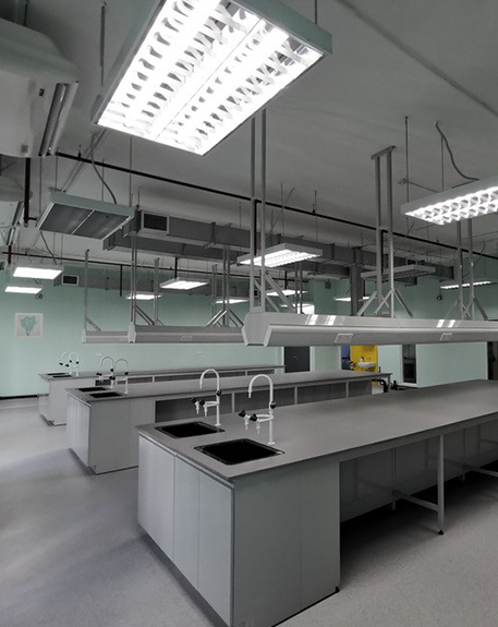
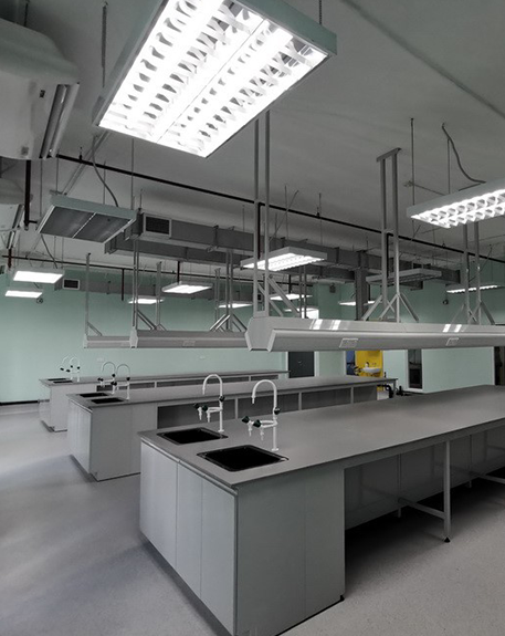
- wall art (28, 325)
